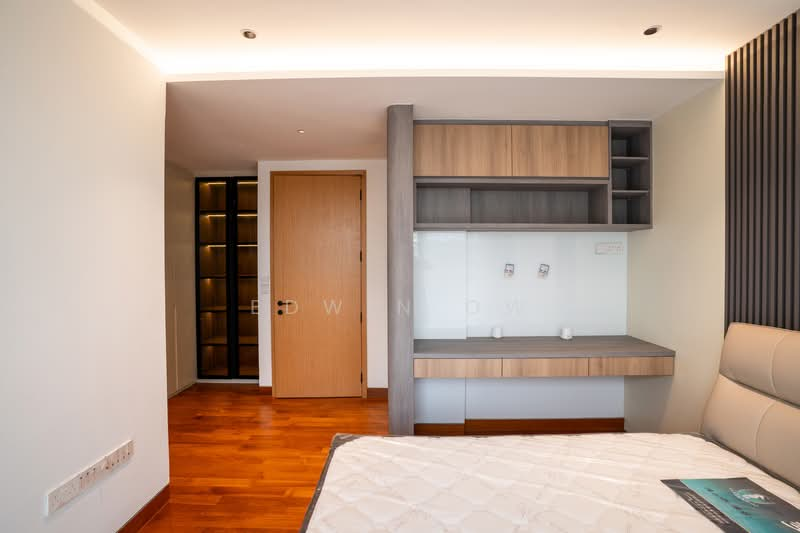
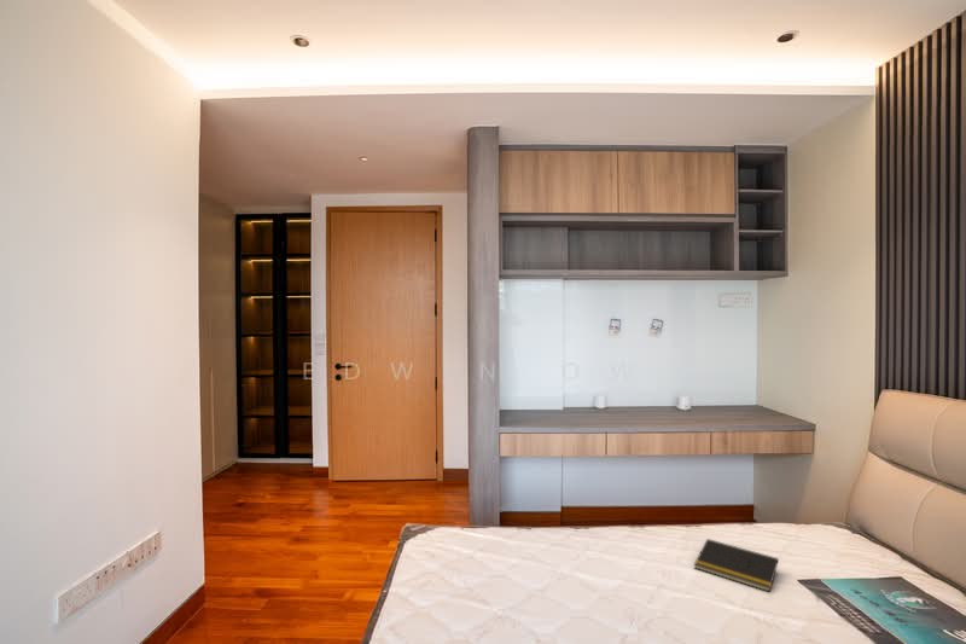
+ notepad (735, 563)
